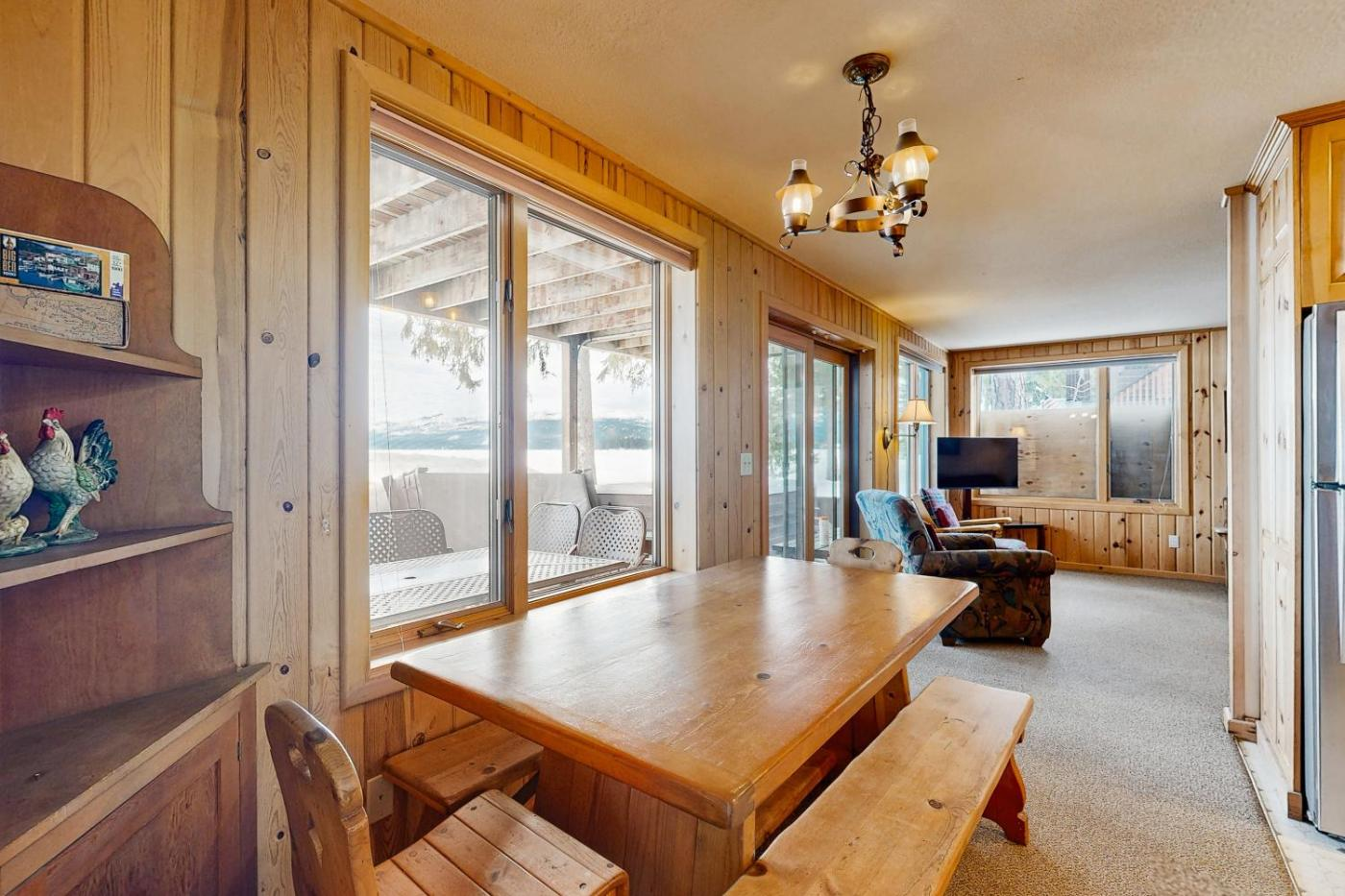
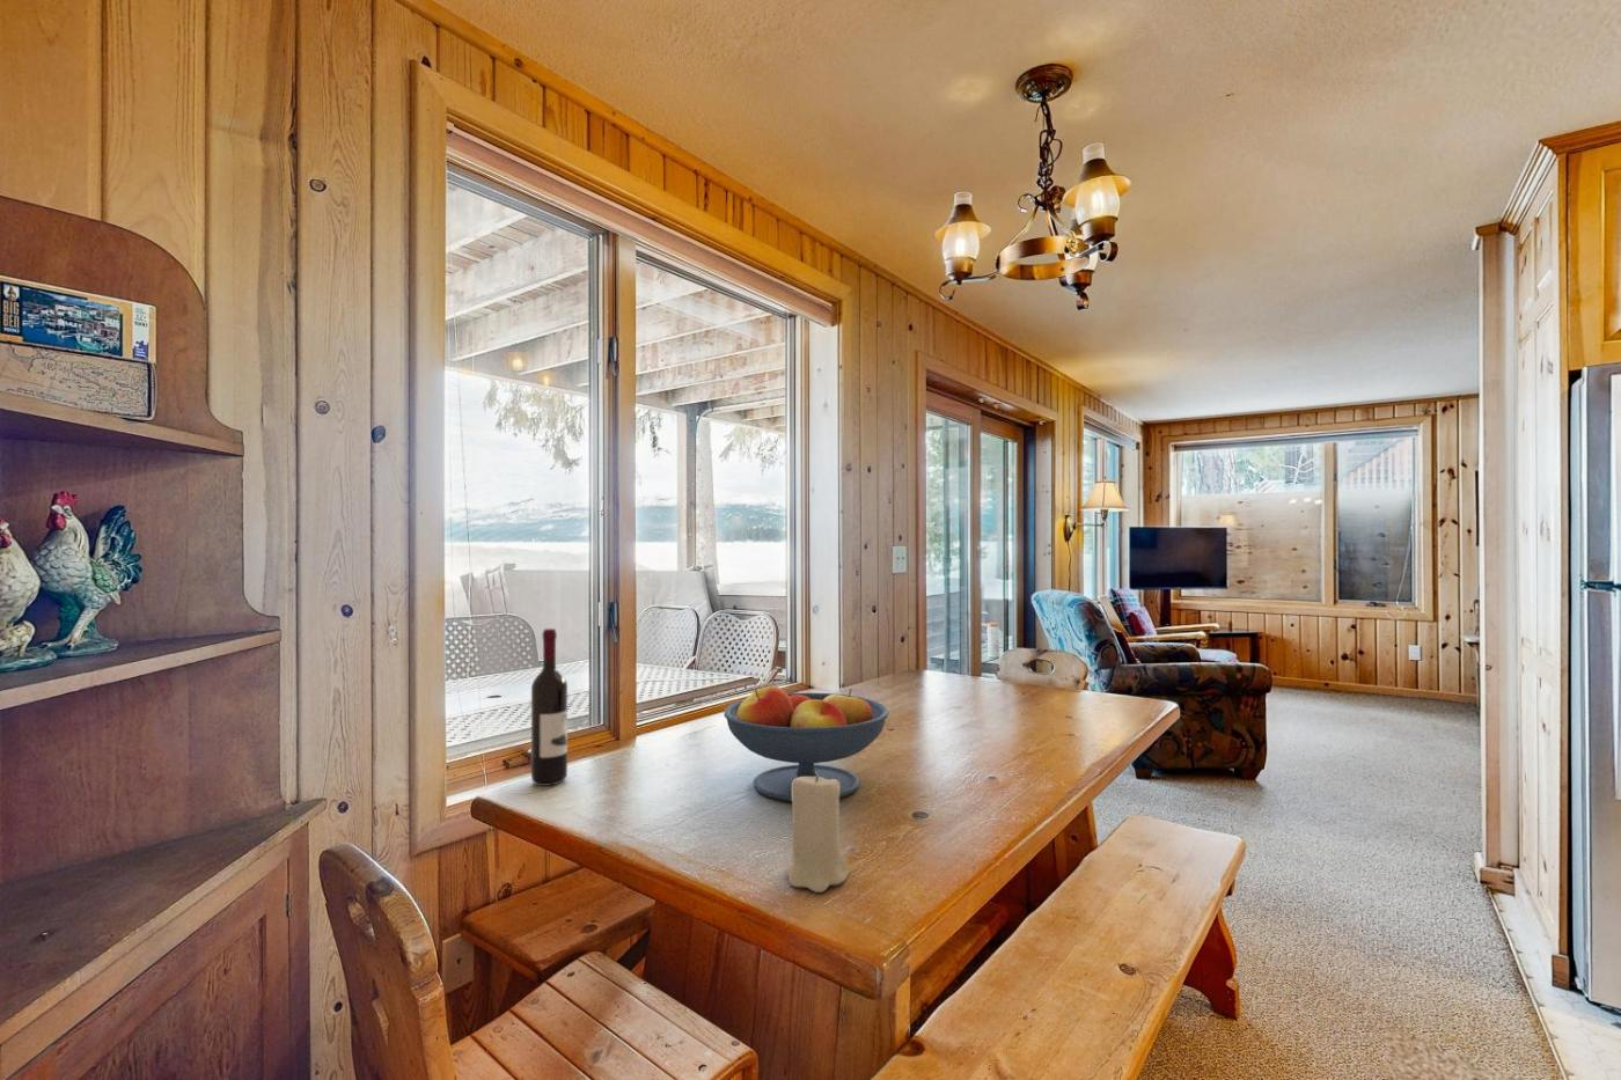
+ candle (816, 824)
+ fruit bowl (806, 733)
+ wine bottle (548, 705)
